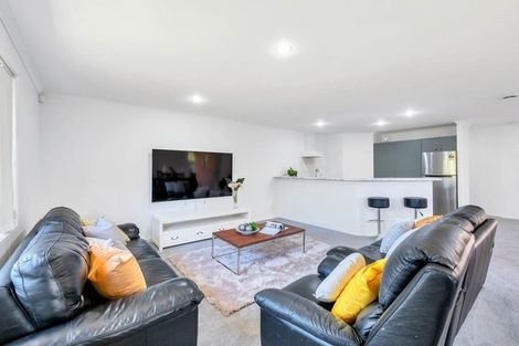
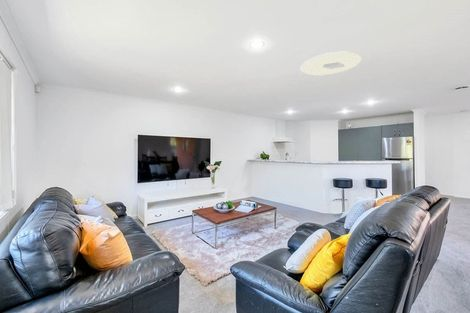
+ ceiling light (329, 62)
